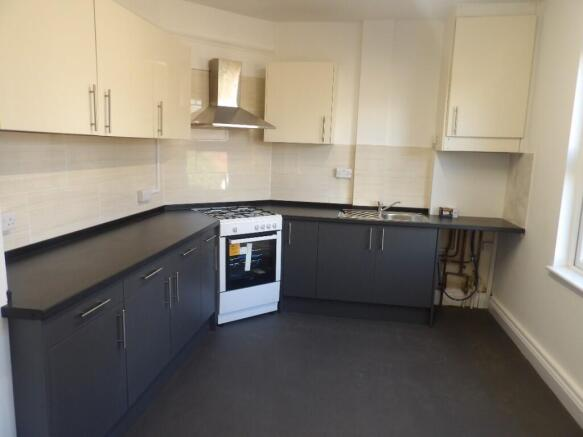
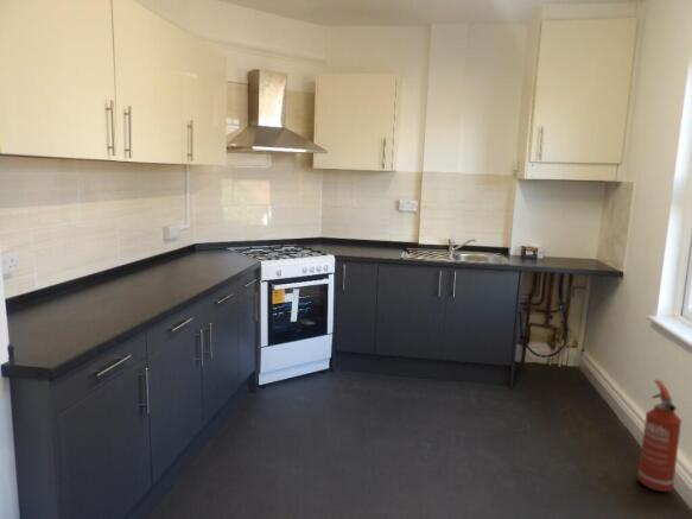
+ fire extinguisher (658, 433)
